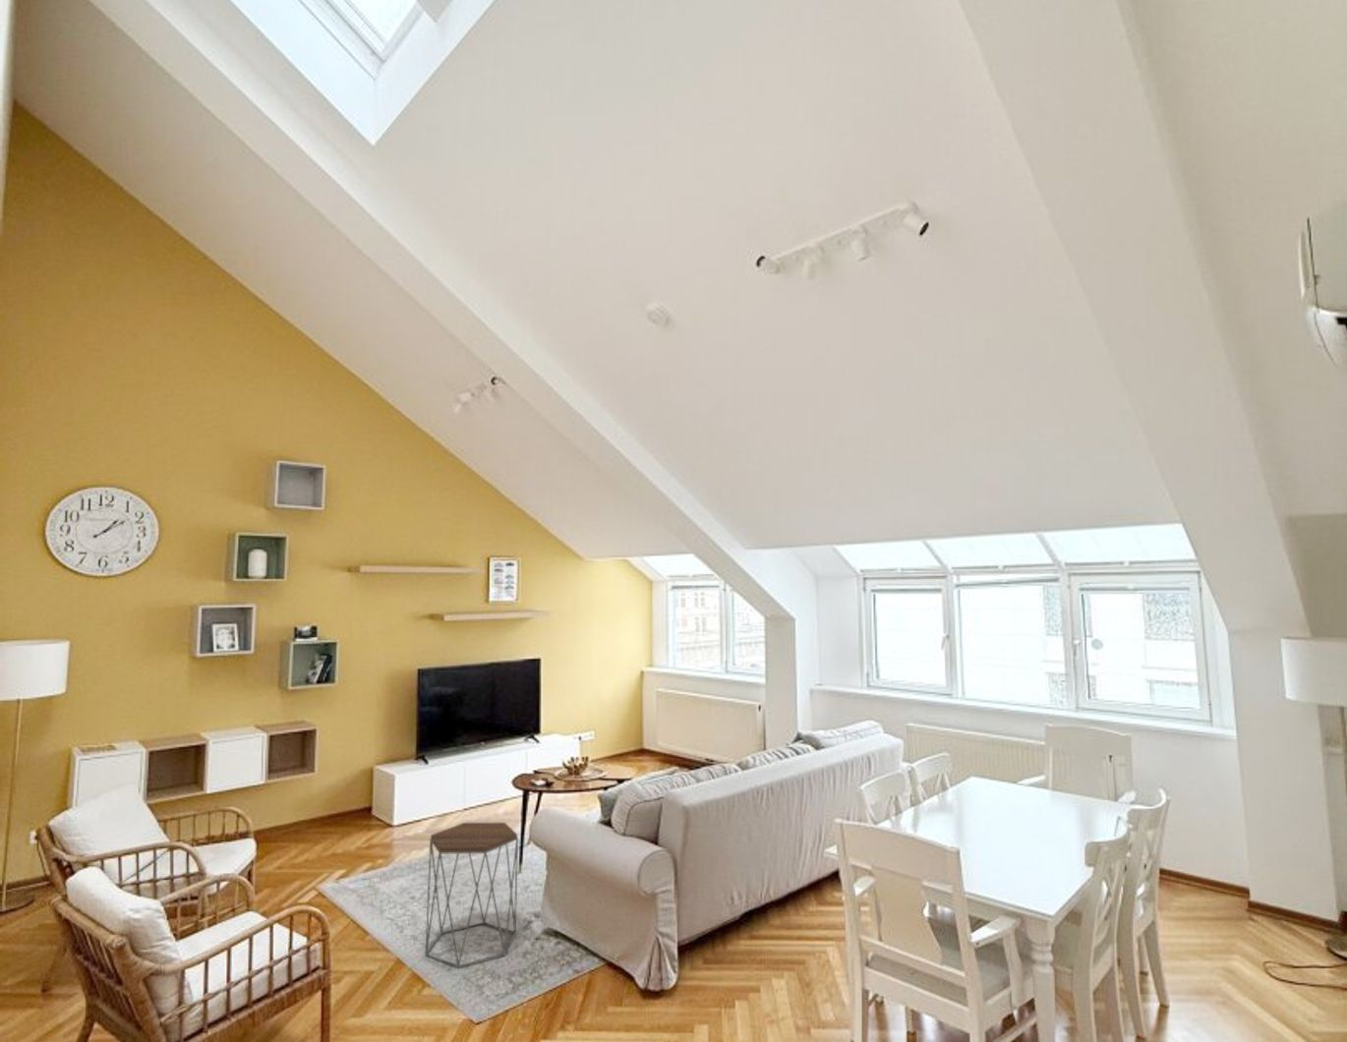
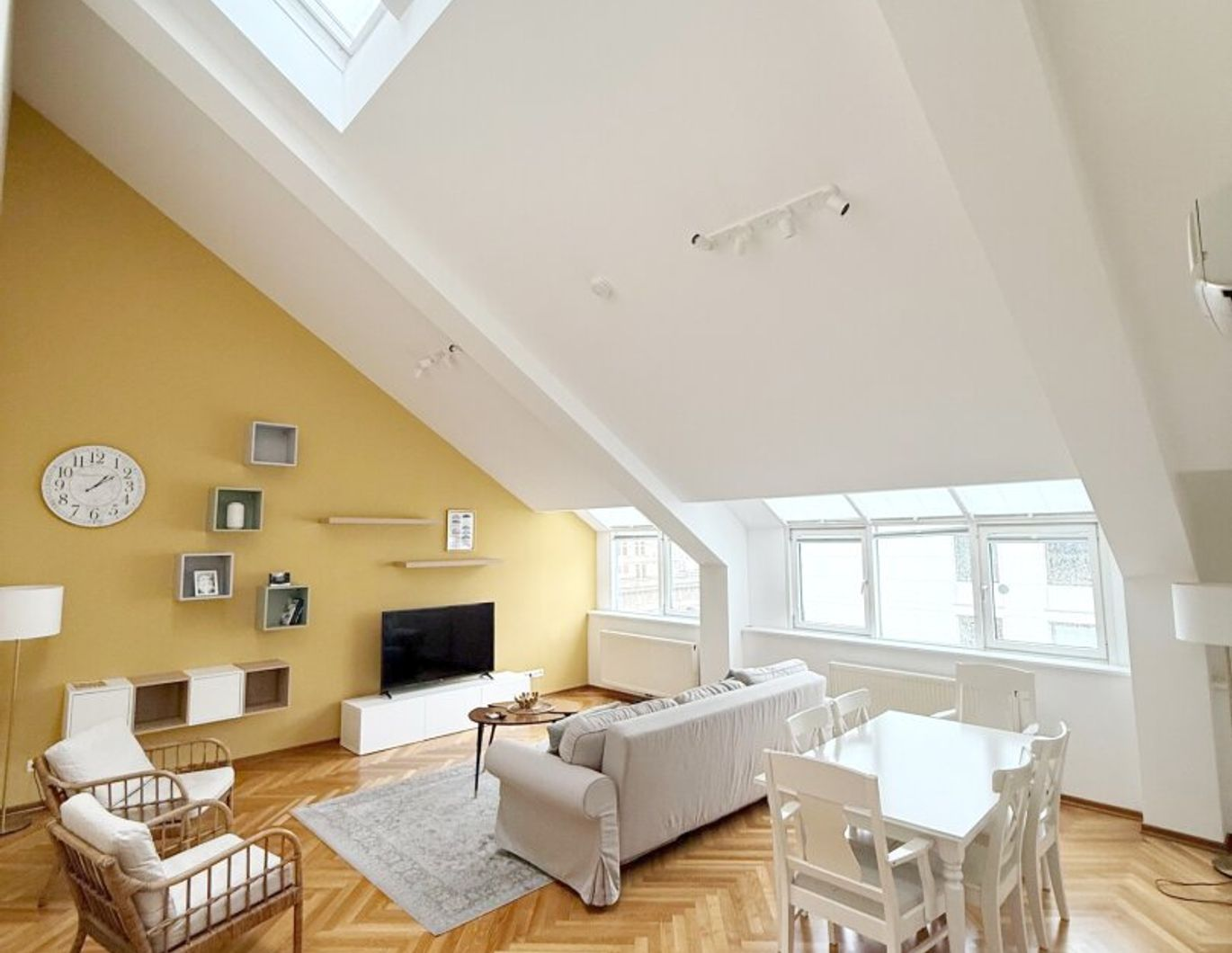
- side table (475, 890)
